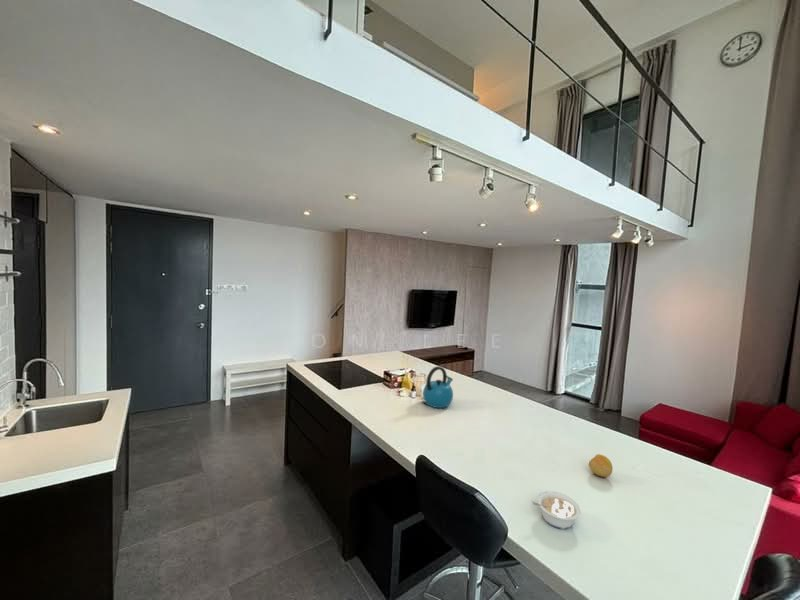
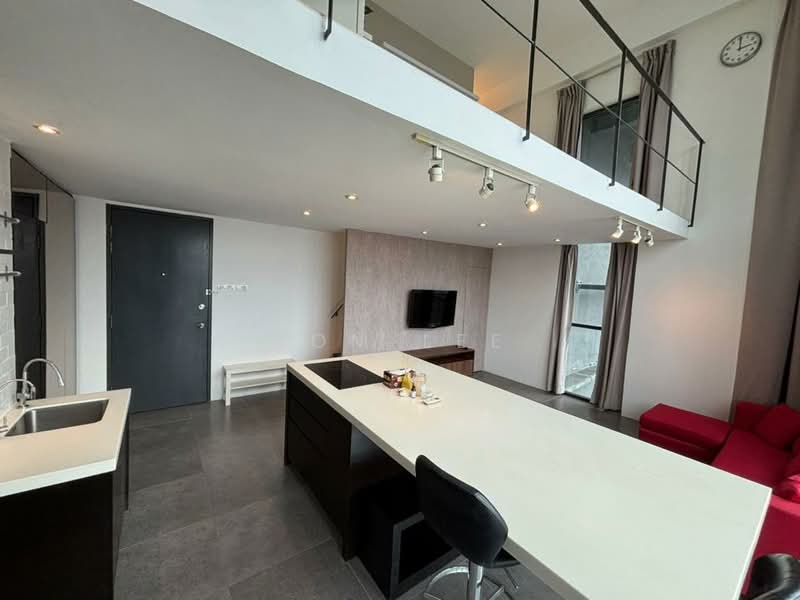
- fruit (600, 465)
- legume (557, 510)
- kettle (439, 385)
